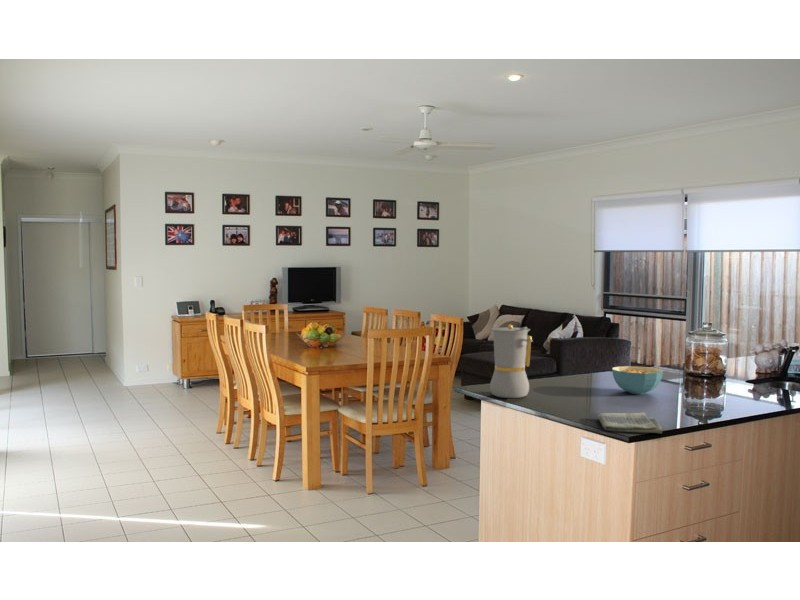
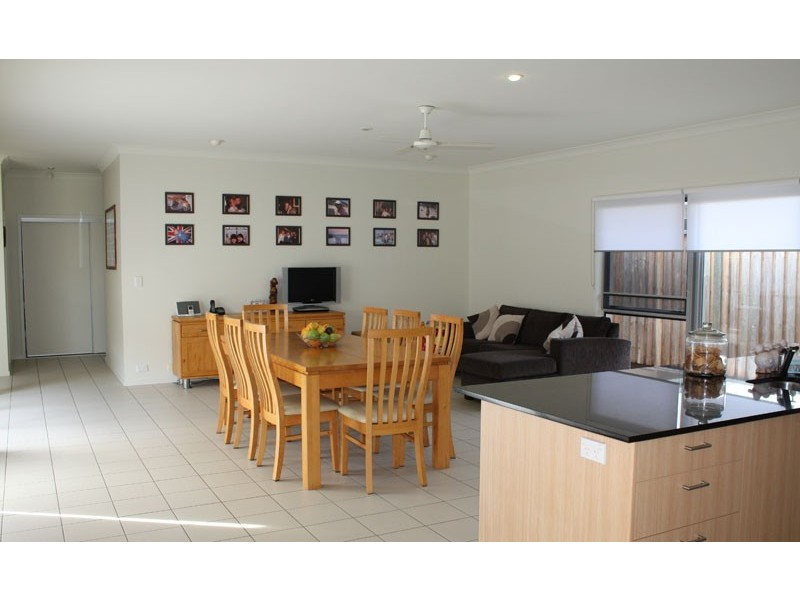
- cereal bowl (636, 381)
- dish towel (629, 421)
- coffee maker (512, 360)
